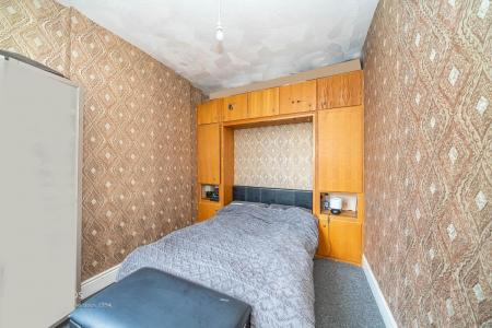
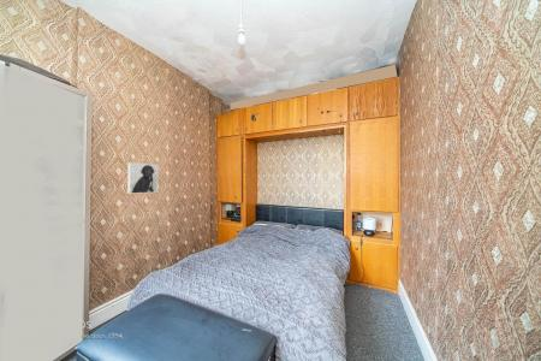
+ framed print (143, 178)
